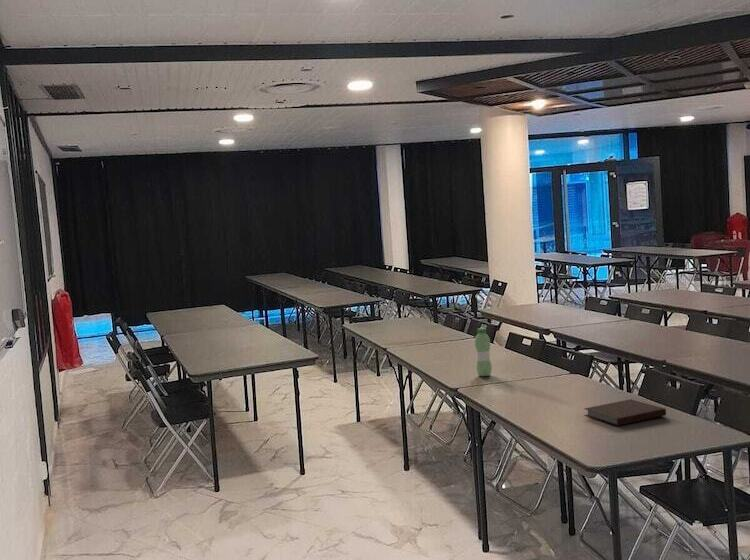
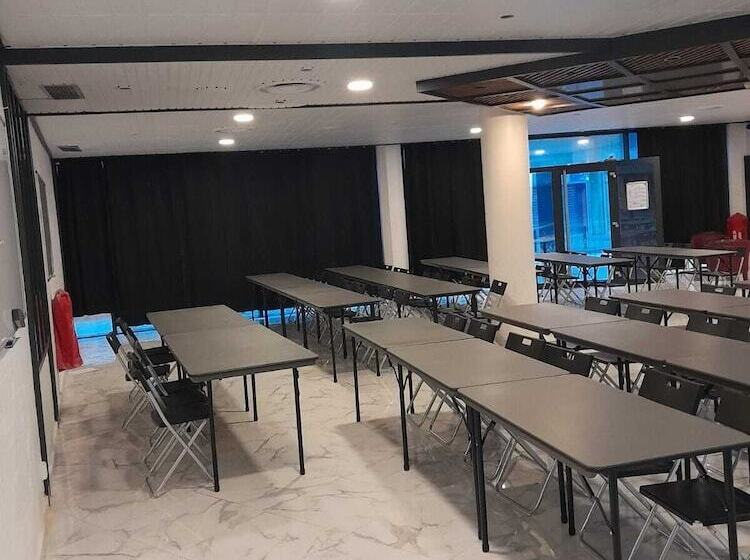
- water bottle (483, 352)
- notebook (624, 412)
